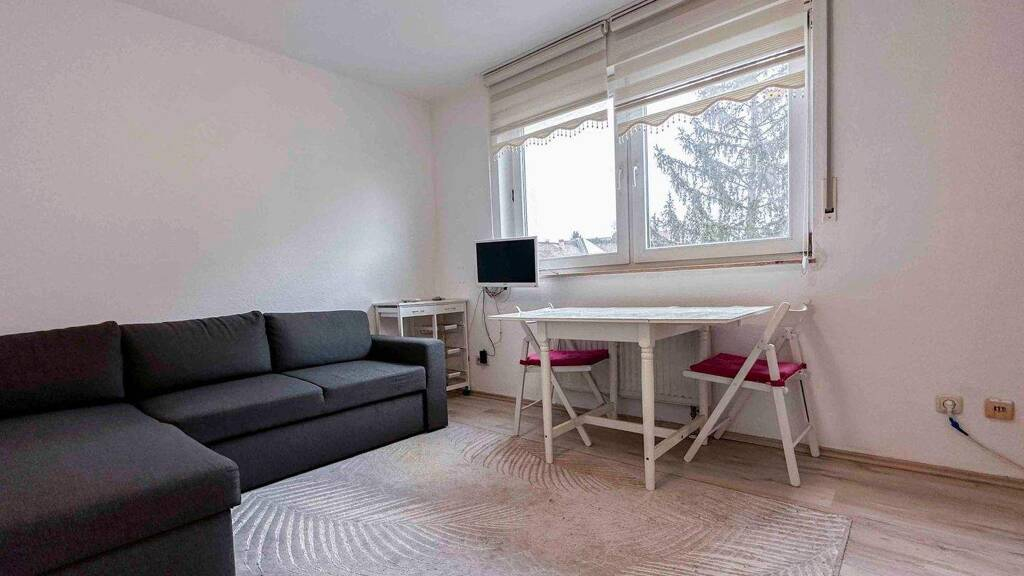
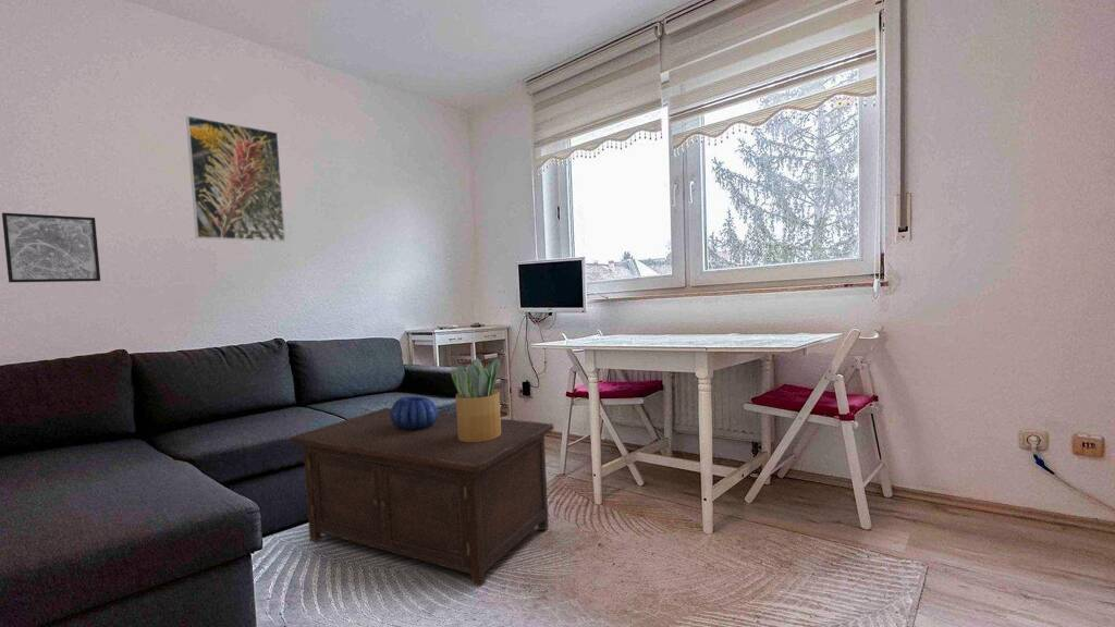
+ wall art (53, 248)
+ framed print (238, 182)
+ potted plant (480, 396)
+ cabinet (425, 483)
+ decorative bowl (414, 411)
